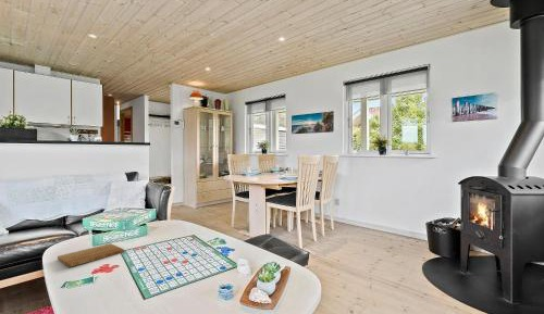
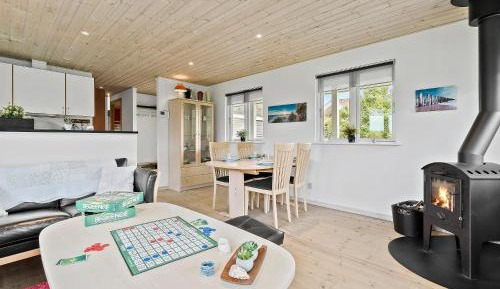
- cutting board (91, 253)
